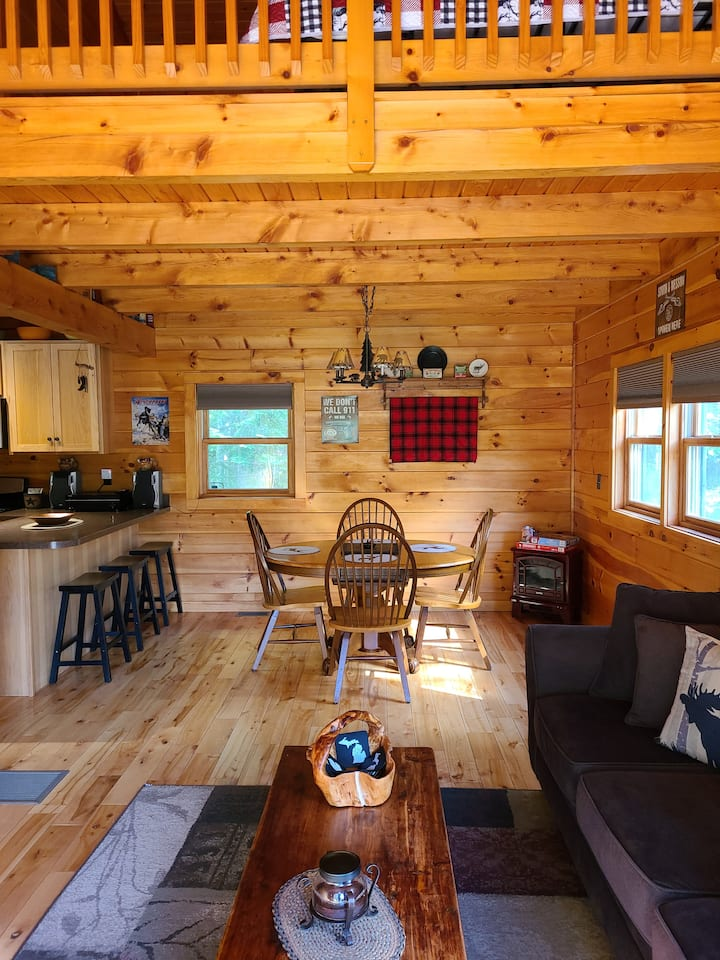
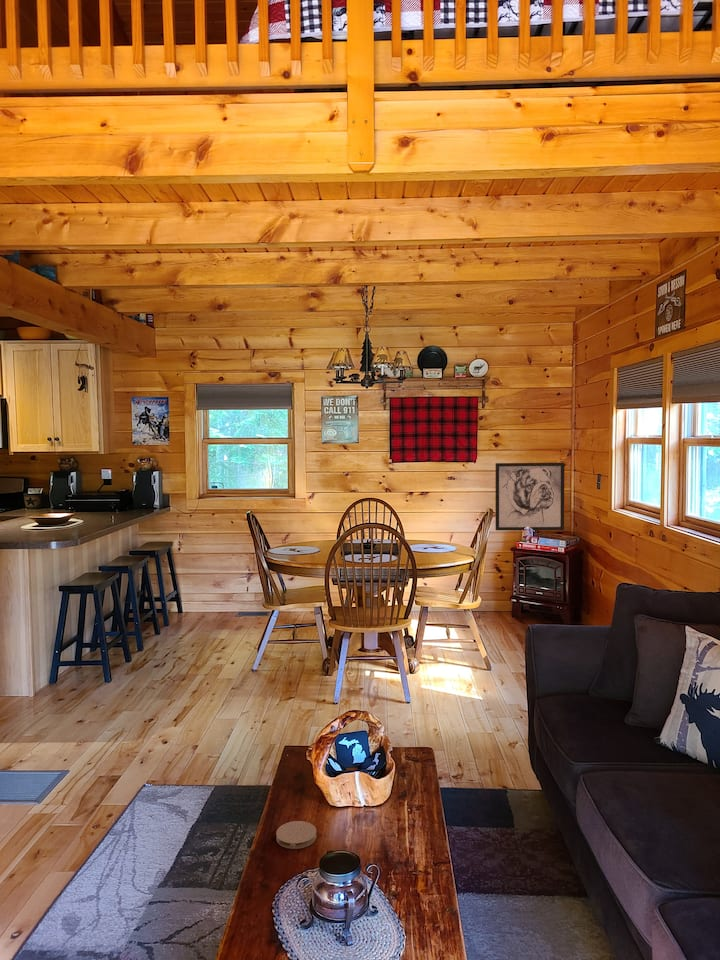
+ wall art (529, 496)
+ coaster (296, 834)
